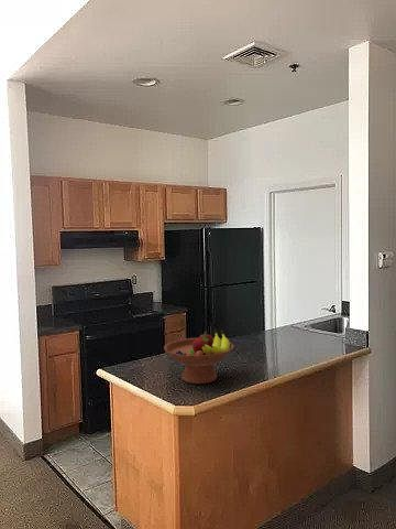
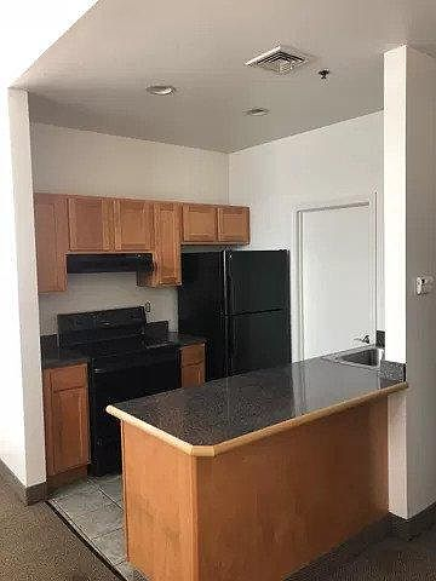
- fruit bowl (198, 356)
